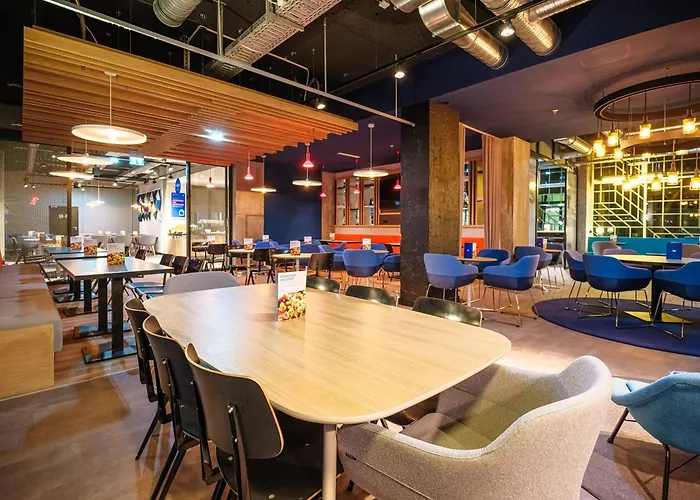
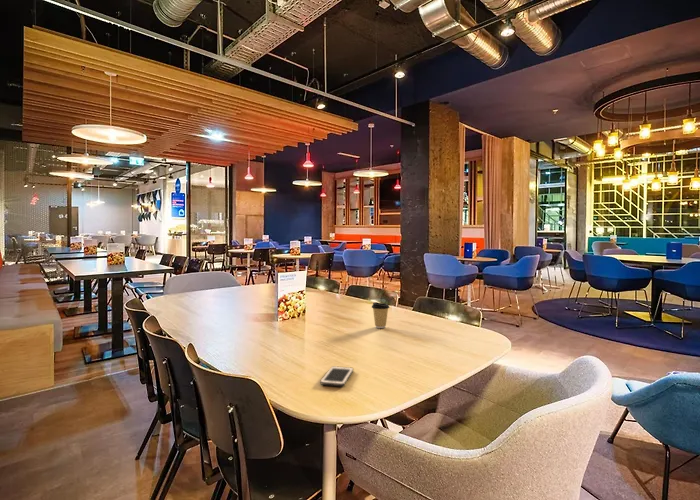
+ coffee cup (380, 315)
+ cell phone (337, 375)
